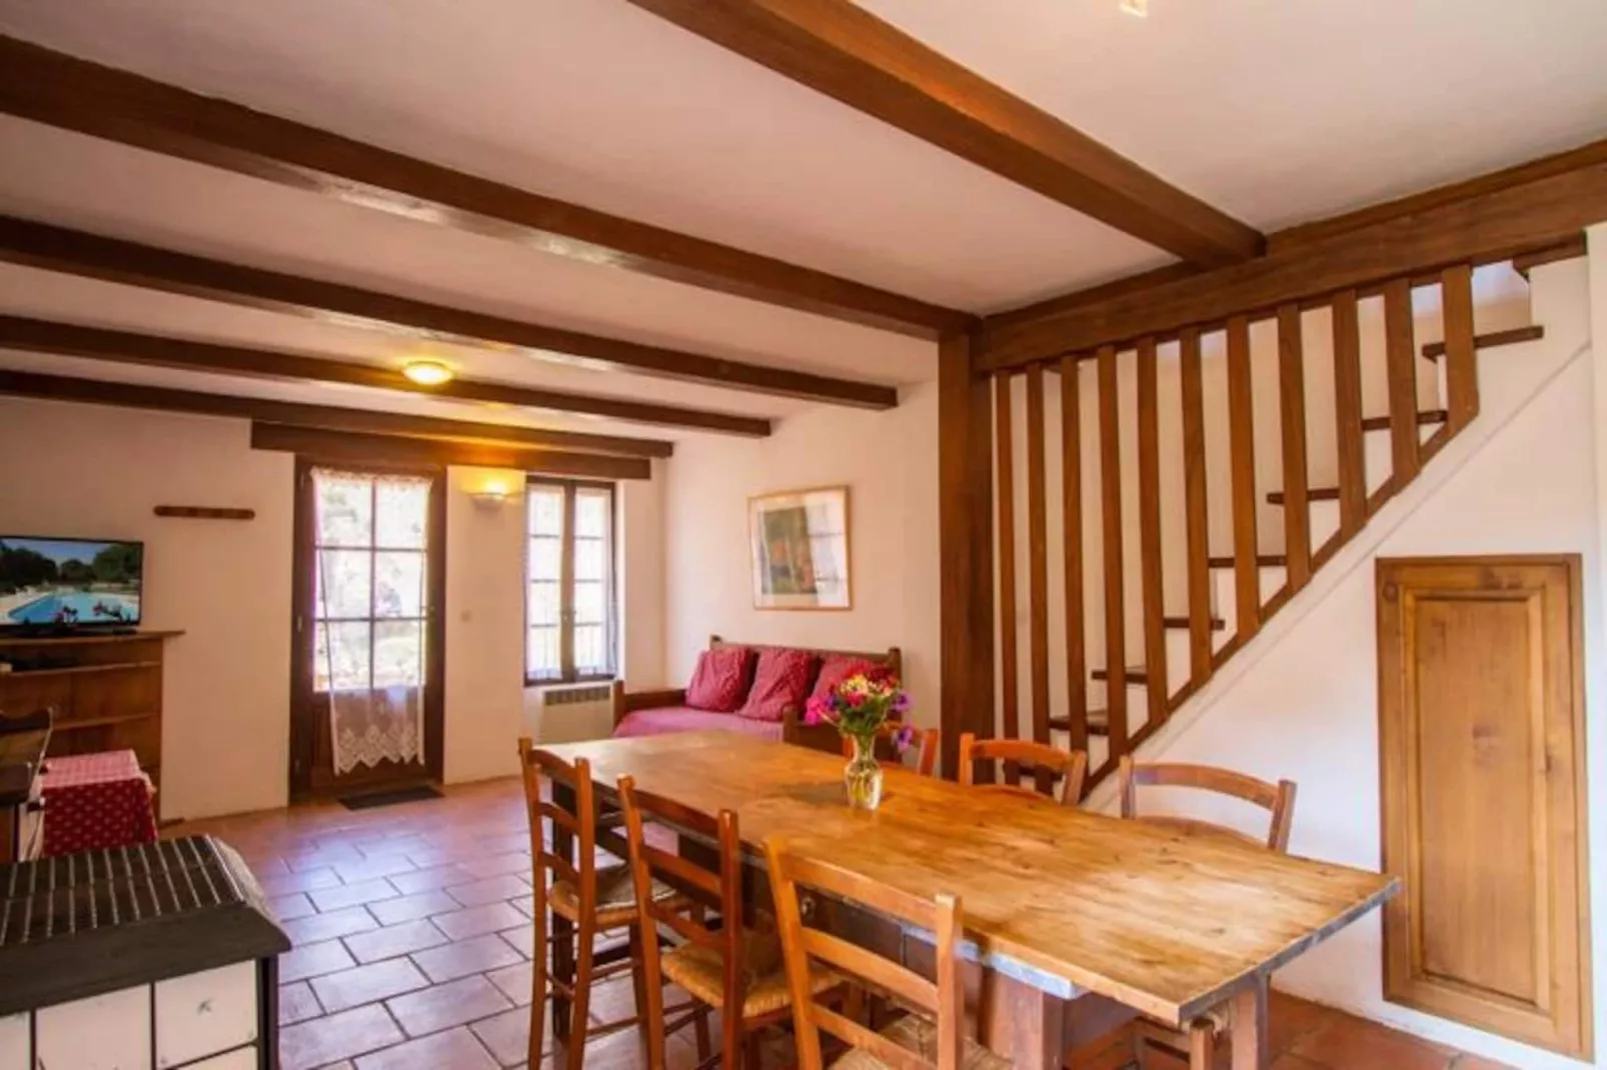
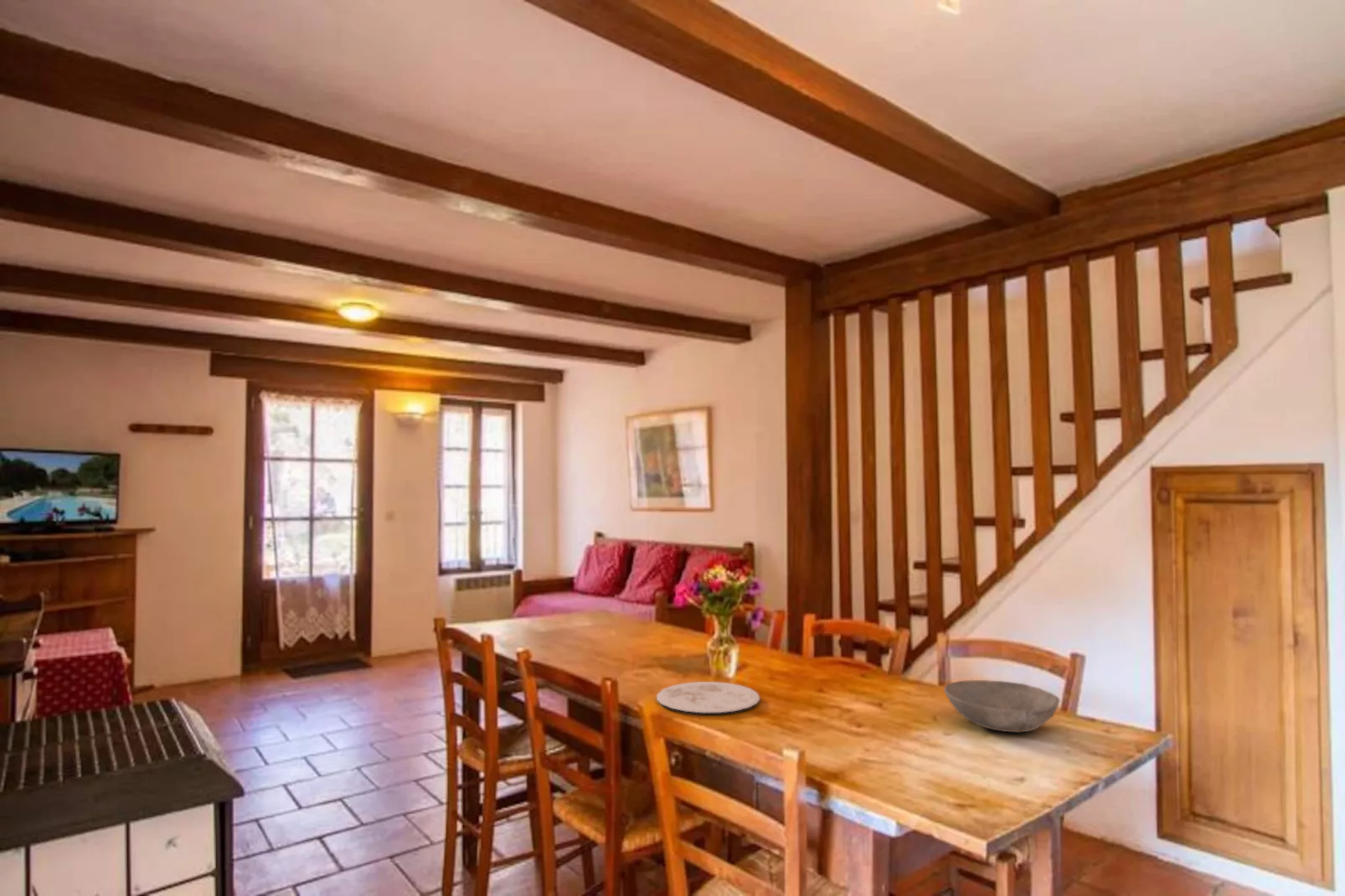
+ plate (708, 698)
+ bowl (1002, 709)
